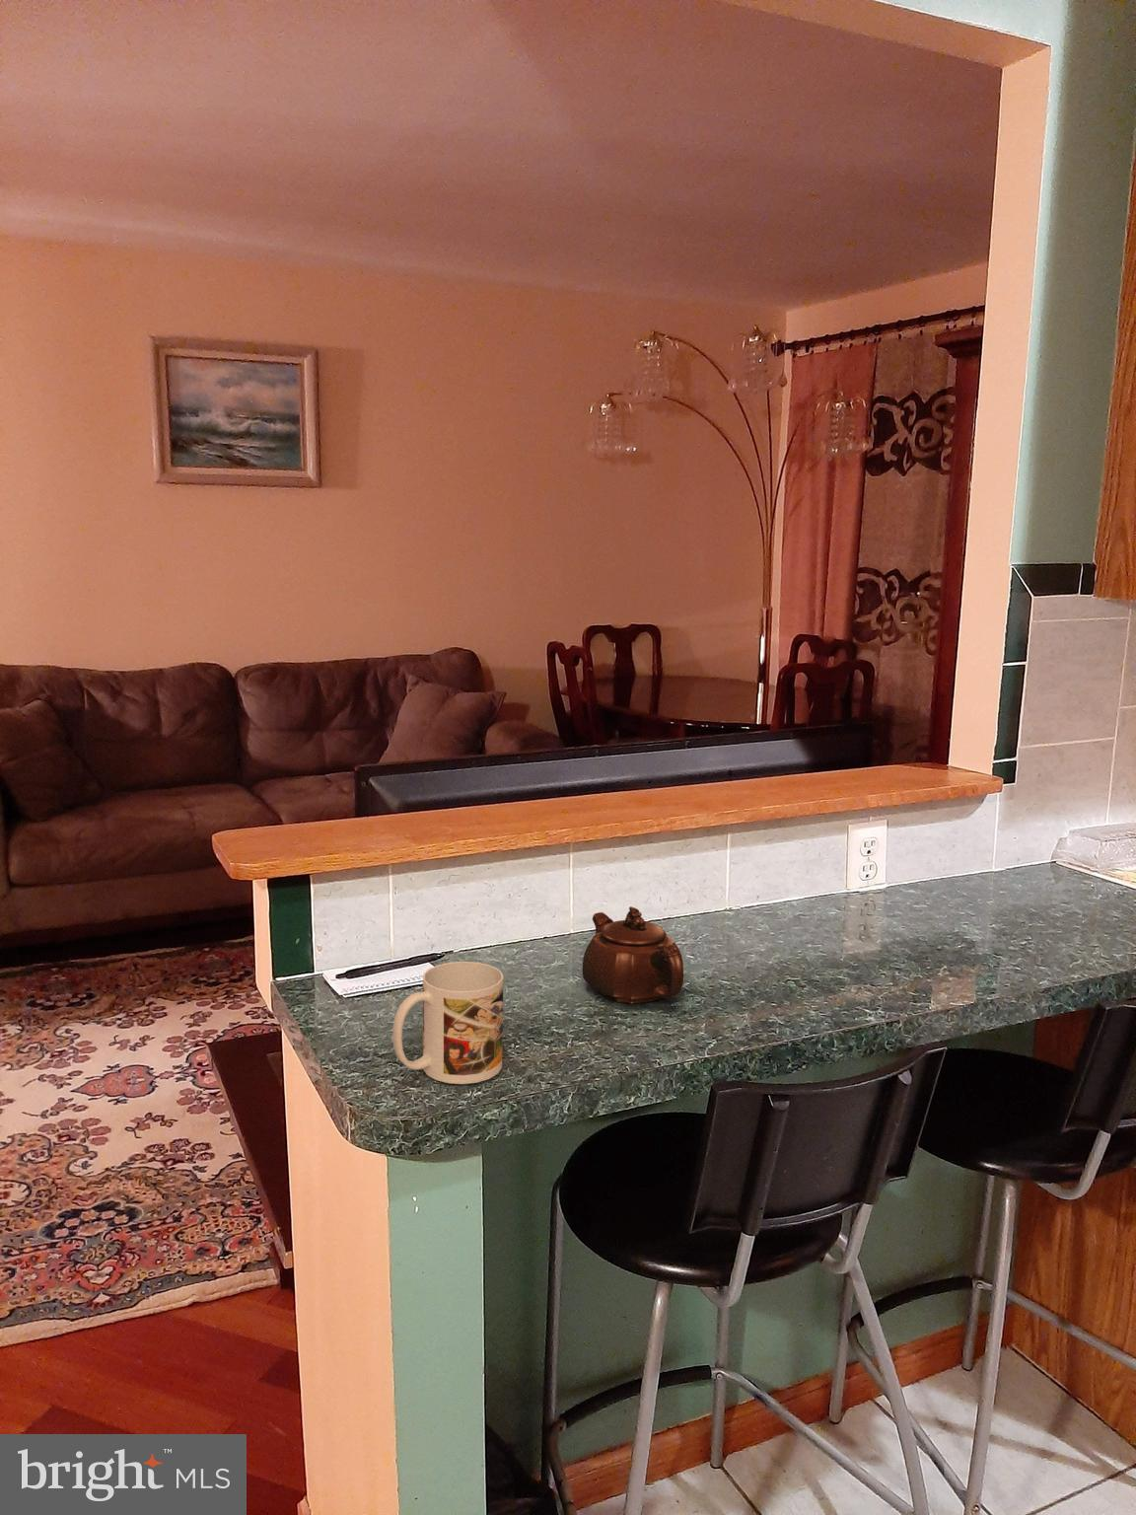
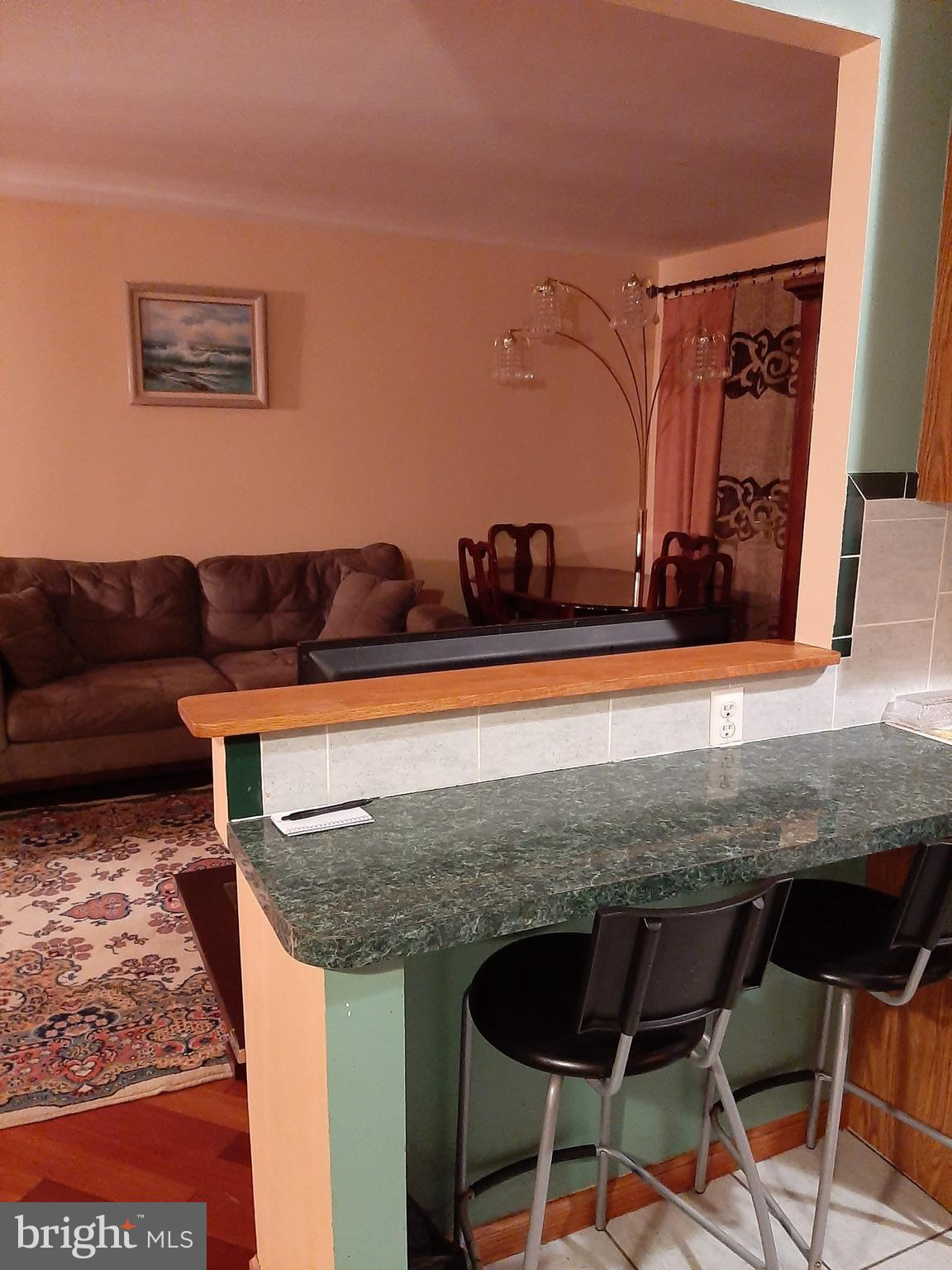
- teapot (635, 950)
- mug (446, 1025)
